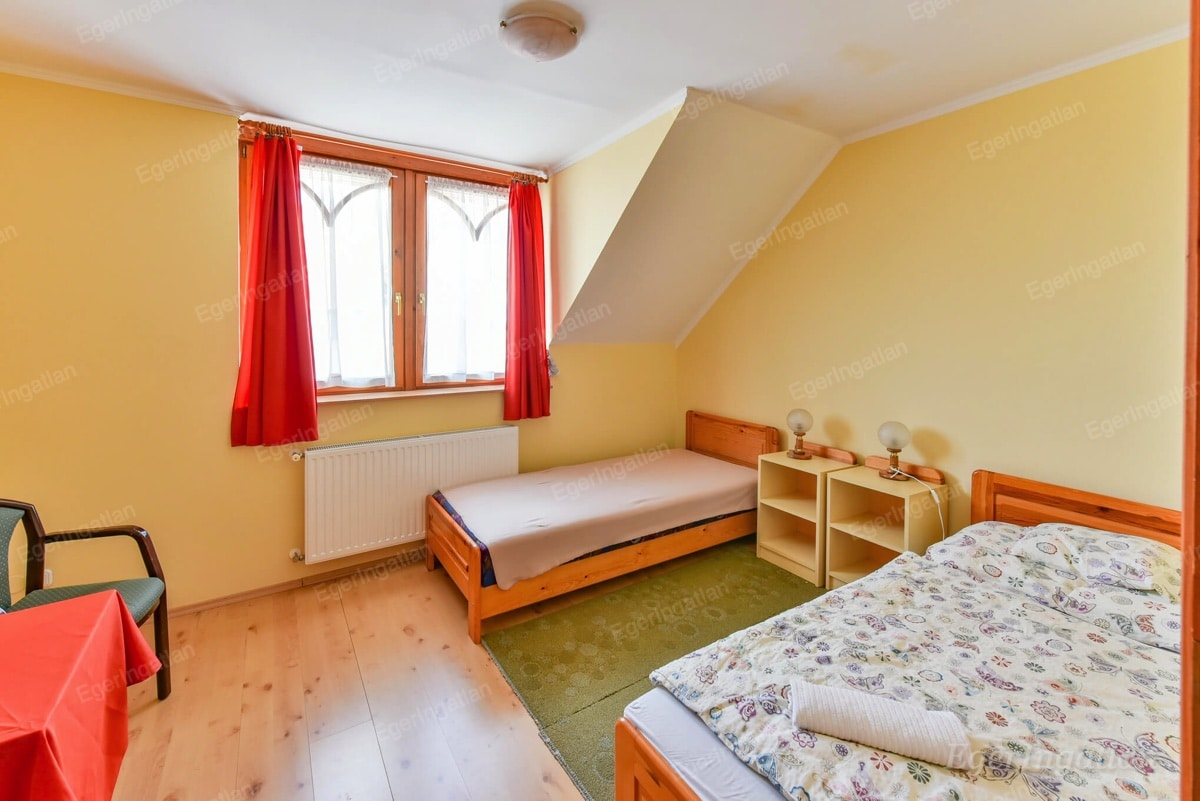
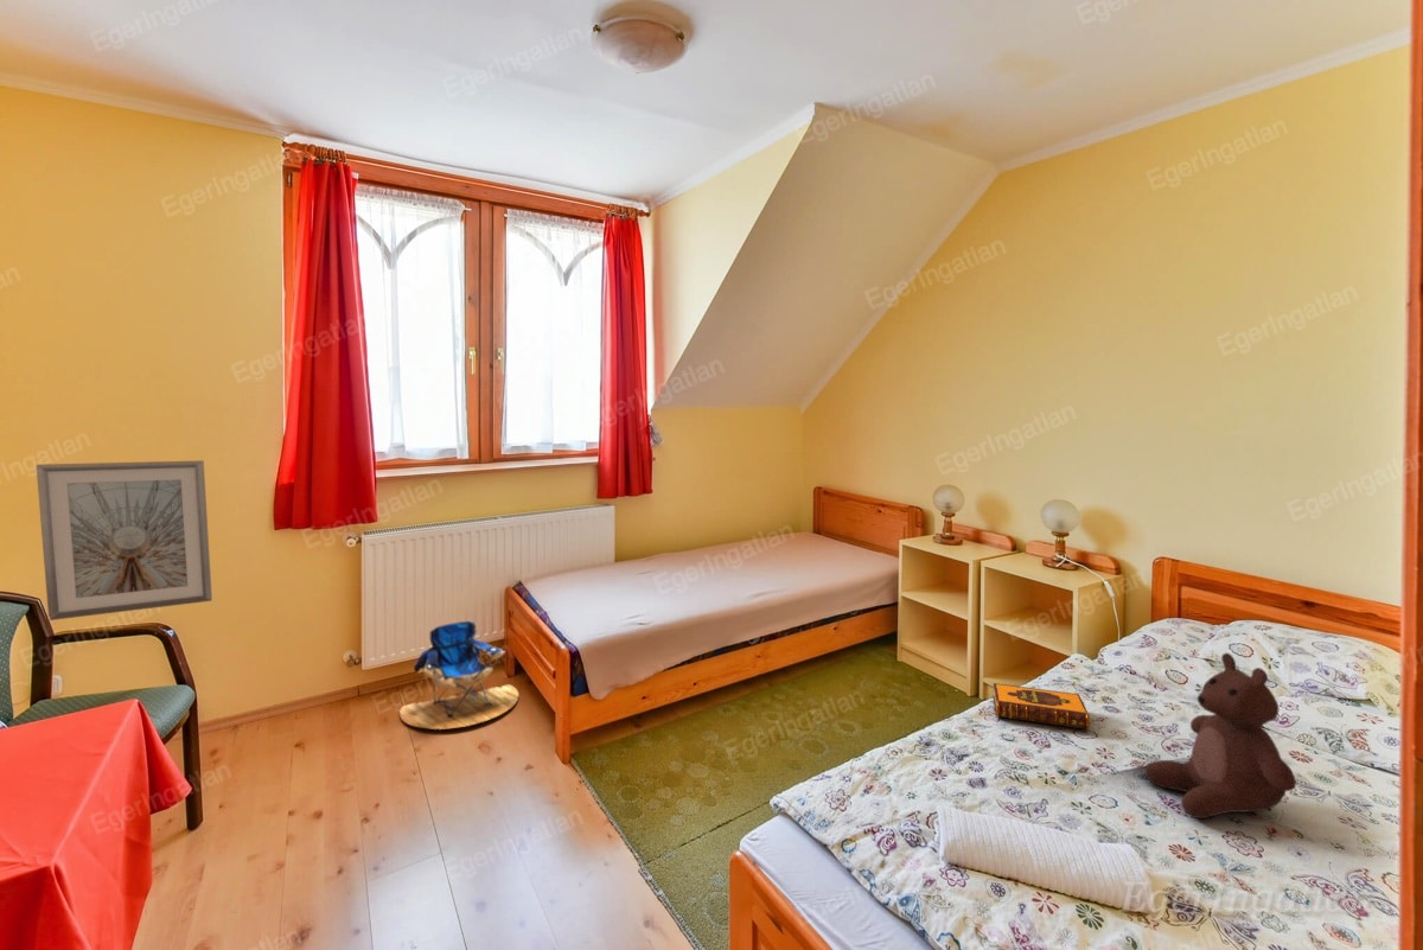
+ teddy bear (1215, 731)
+ hardback book (1038, 706)
+ folding chair (459, 664)
+ picture frame (129, 536)
